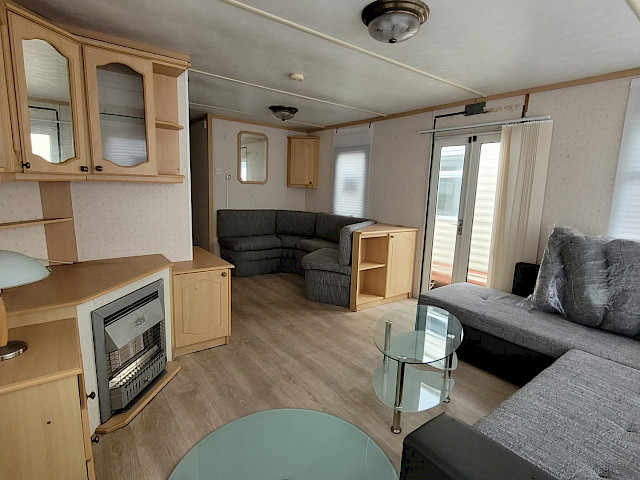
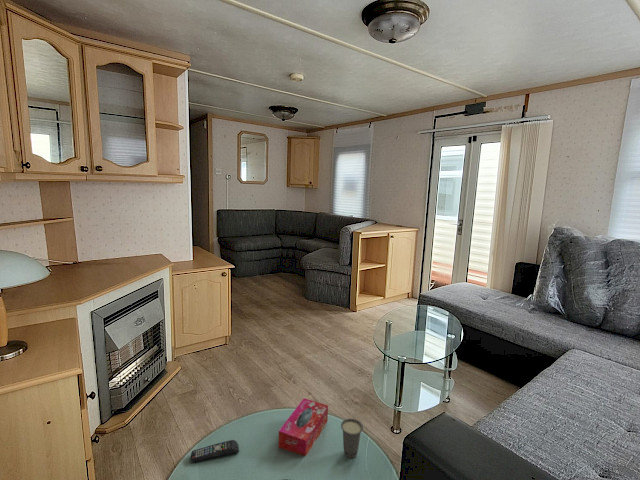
+ cup (351, 440)
+ remote control (215, 450)
+ tissue box (304, 425)
